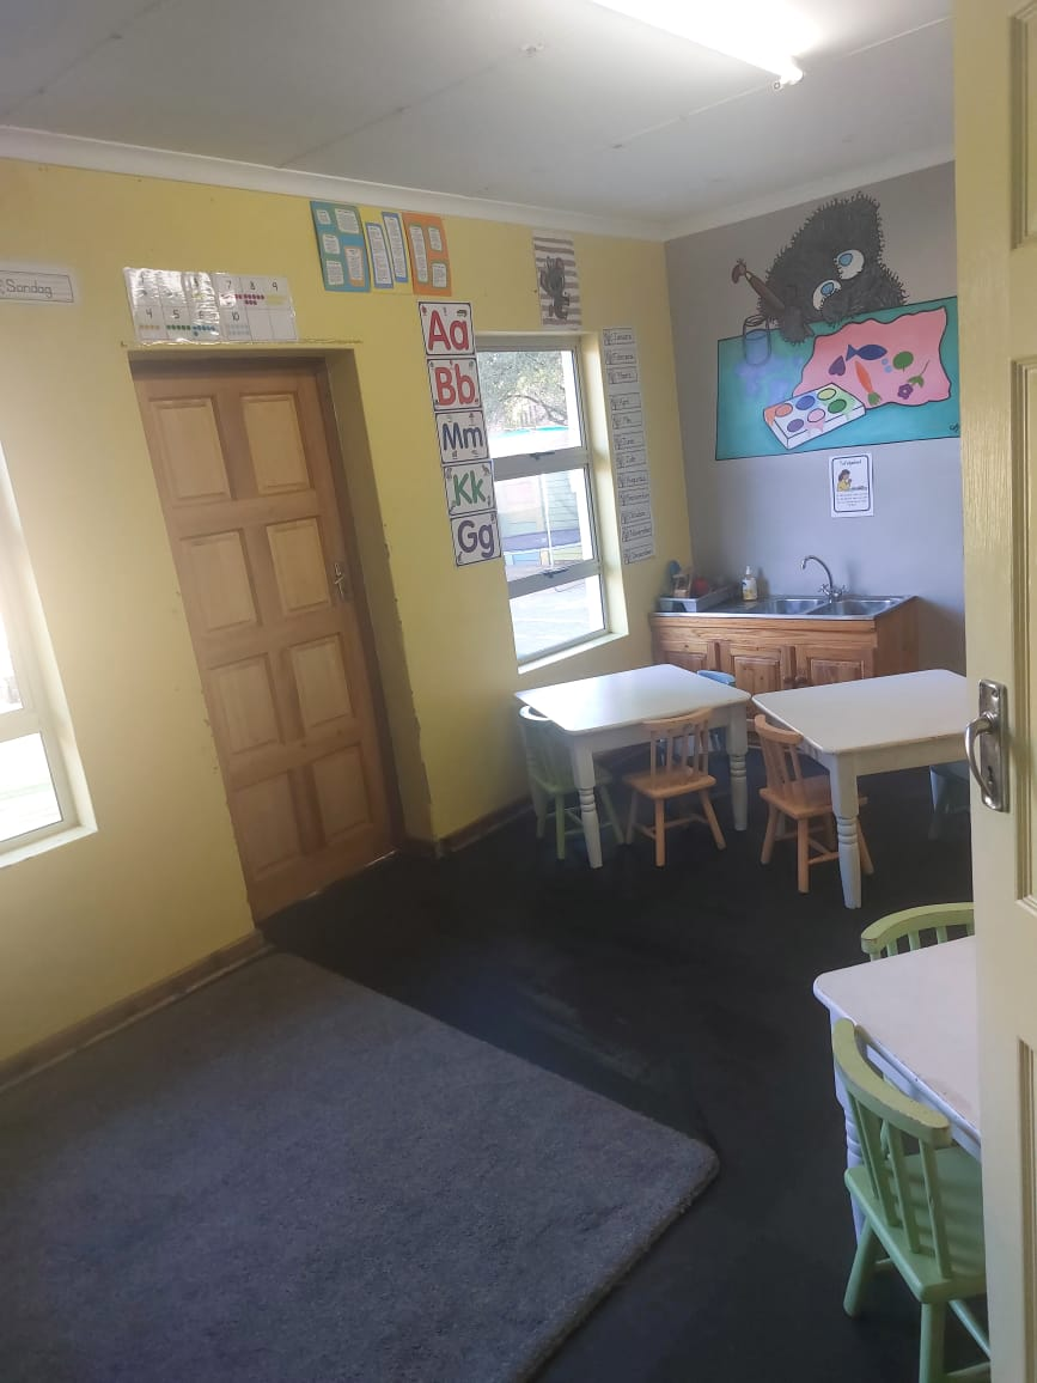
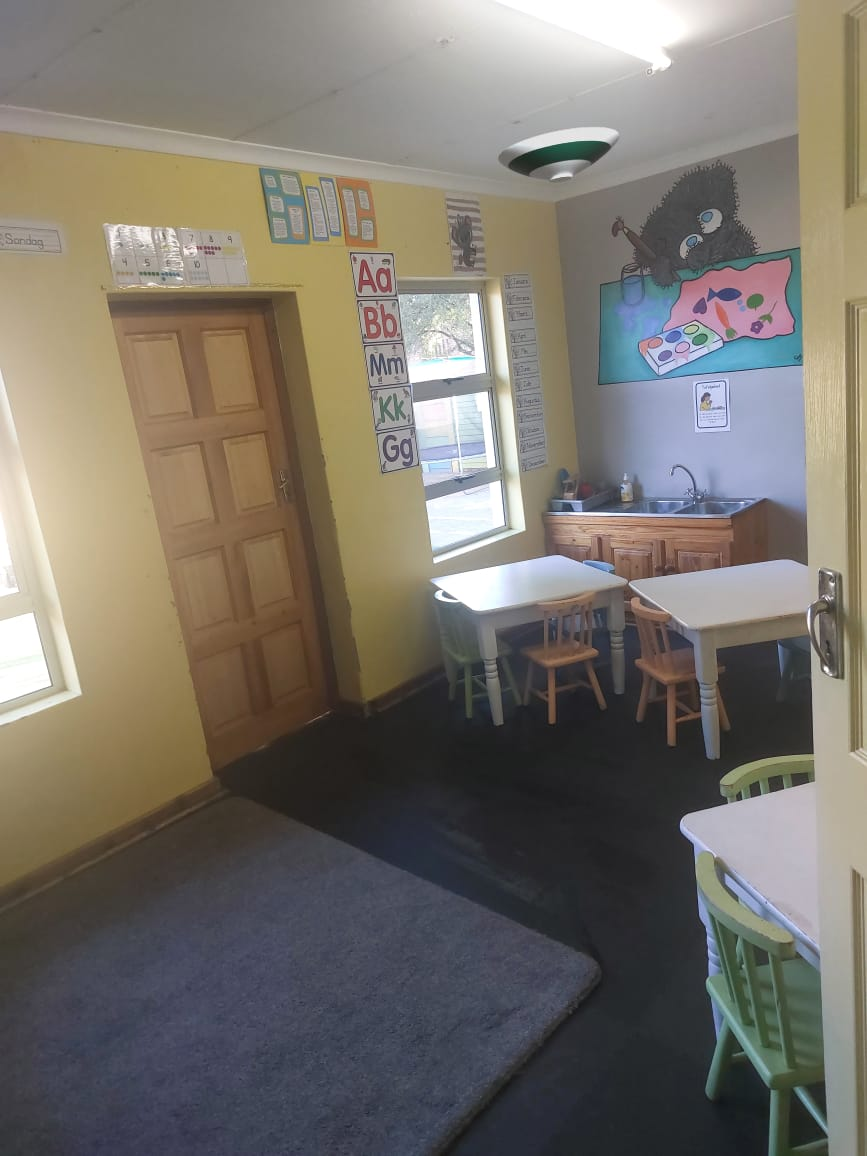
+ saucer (559, 164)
